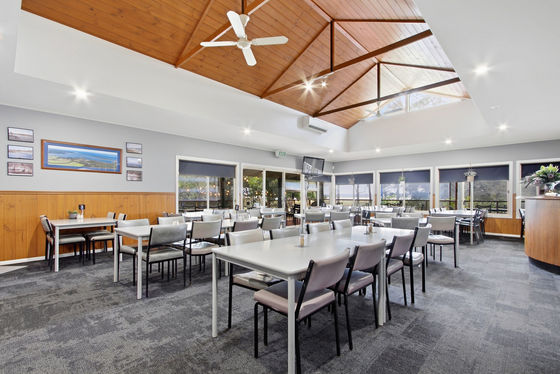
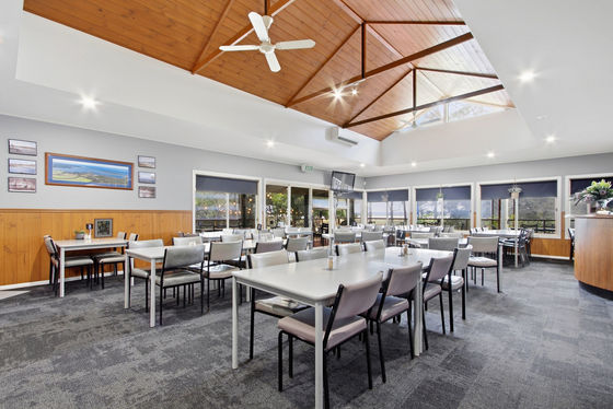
+ wall art (103, 227)
